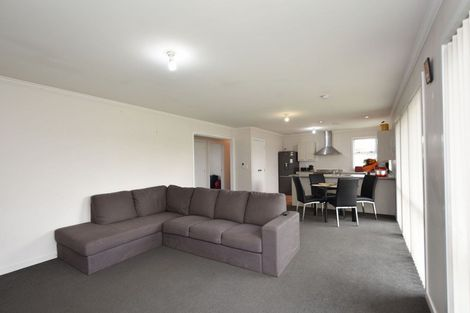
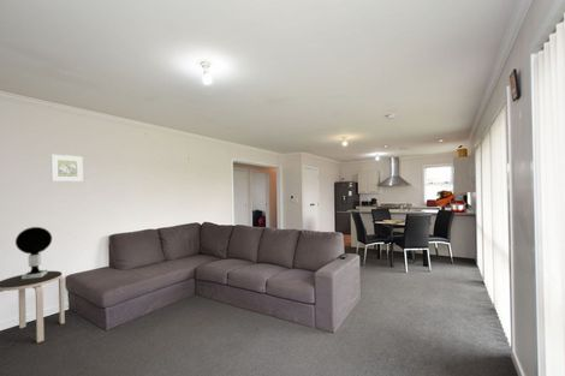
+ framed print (67, 168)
+ table lamp (34, 251)
+ side table (24, 305)
